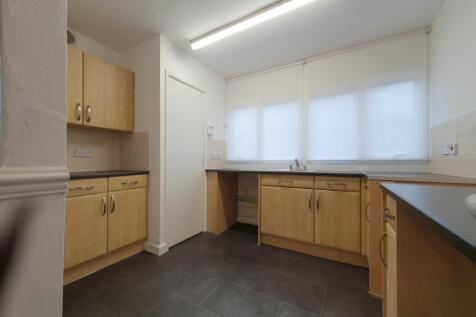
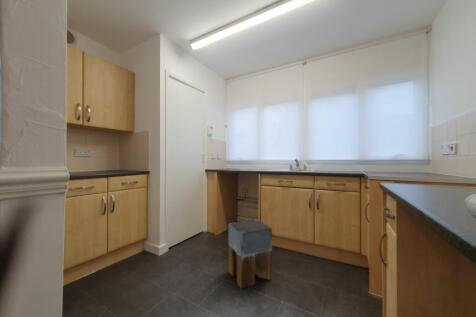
+ stool (249, 250)
